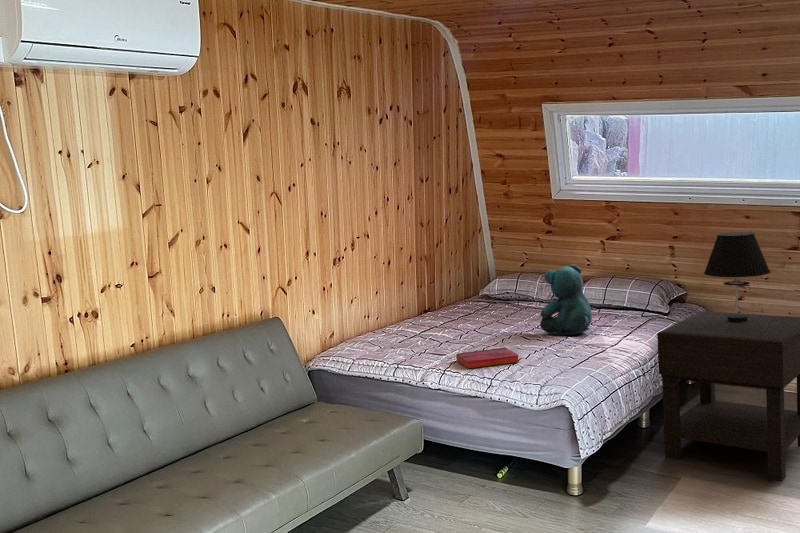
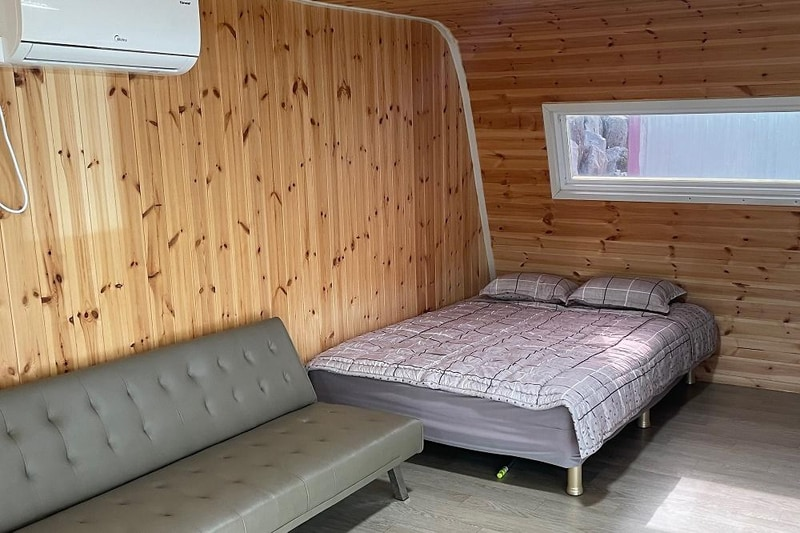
- teddy bear (569, 298)
- hardback book (487, 357)
- table lamp (736, 276)
- nightstand (738, 385)
